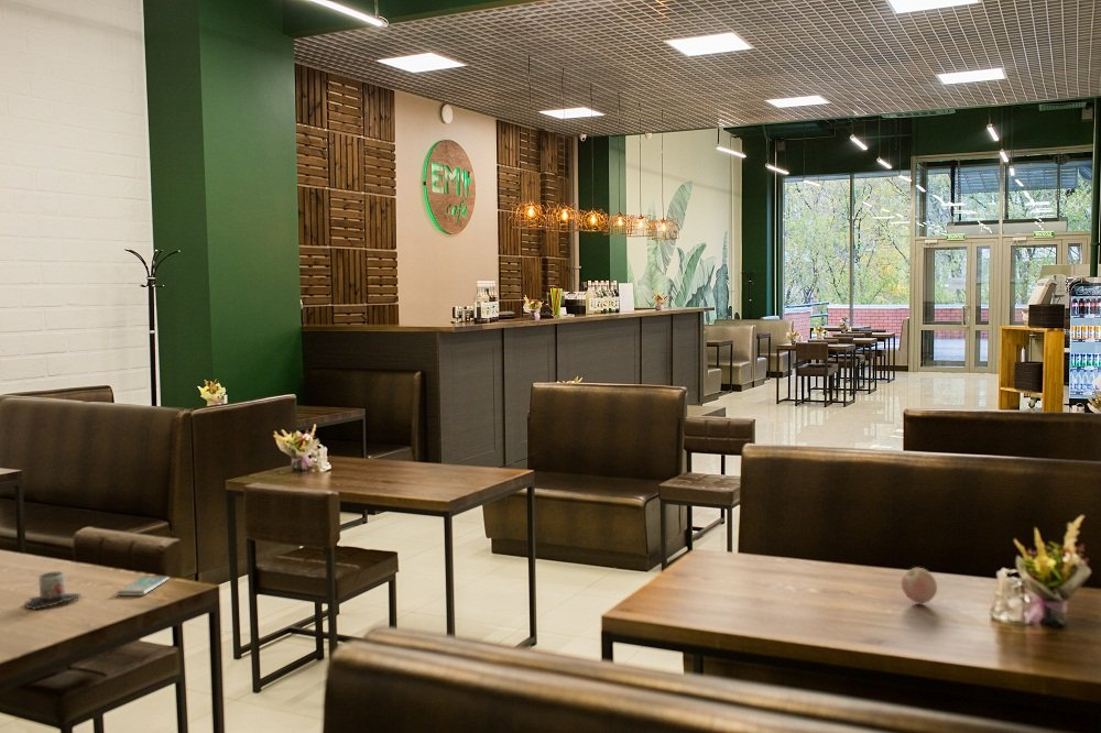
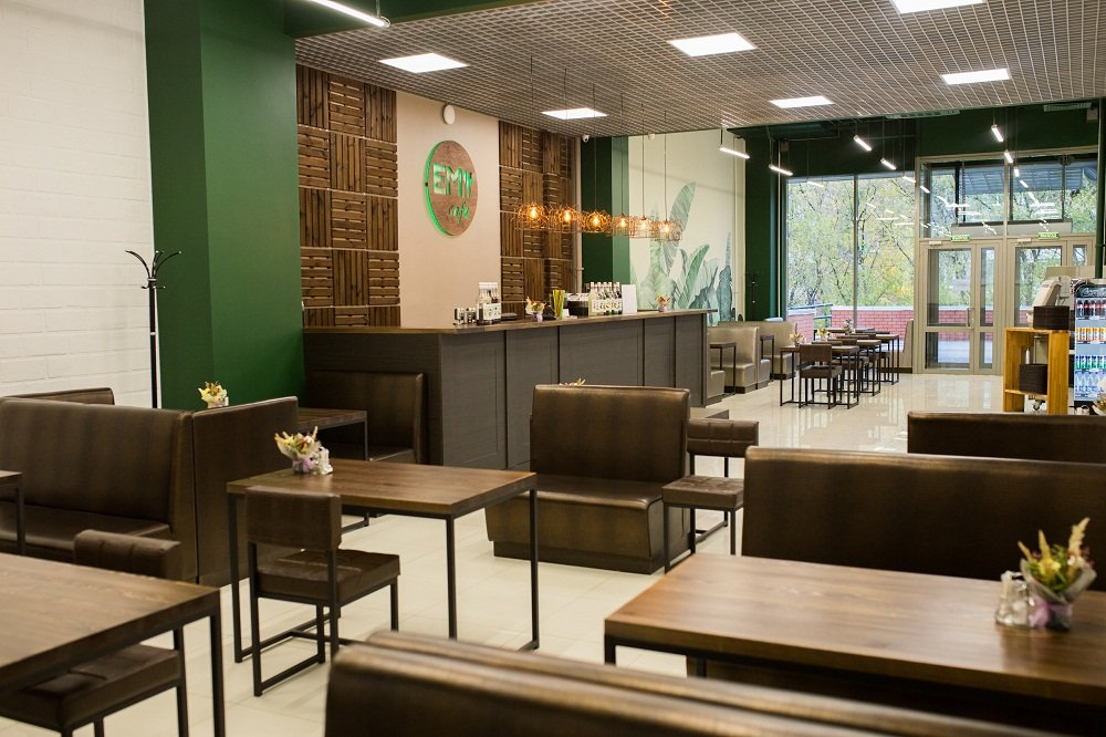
- mug (52, 587)
- smartphone (143, 584)
- apple (918, 586)
